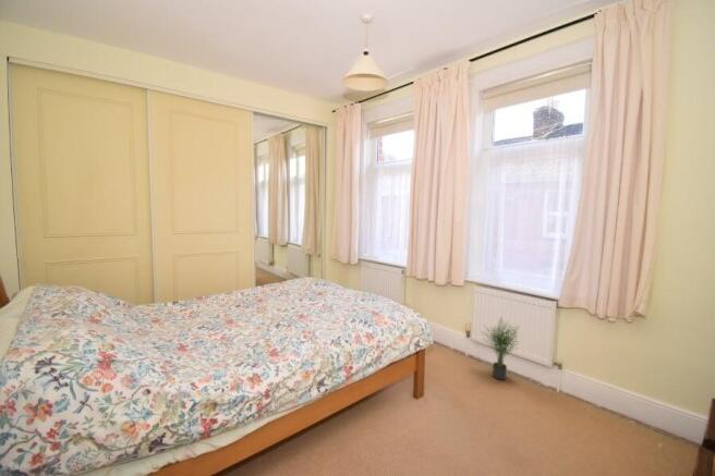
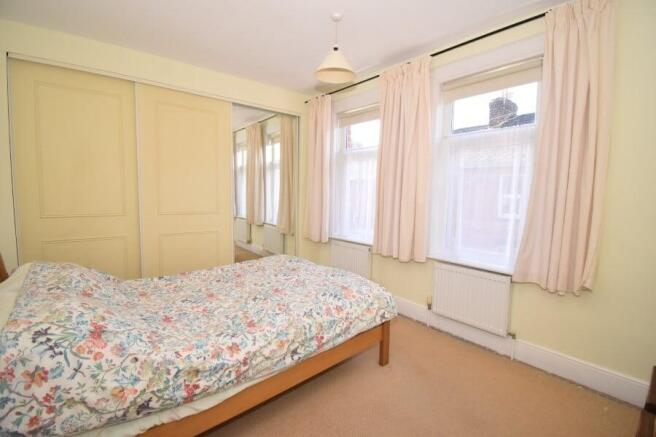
- potted plant (497, 345)
